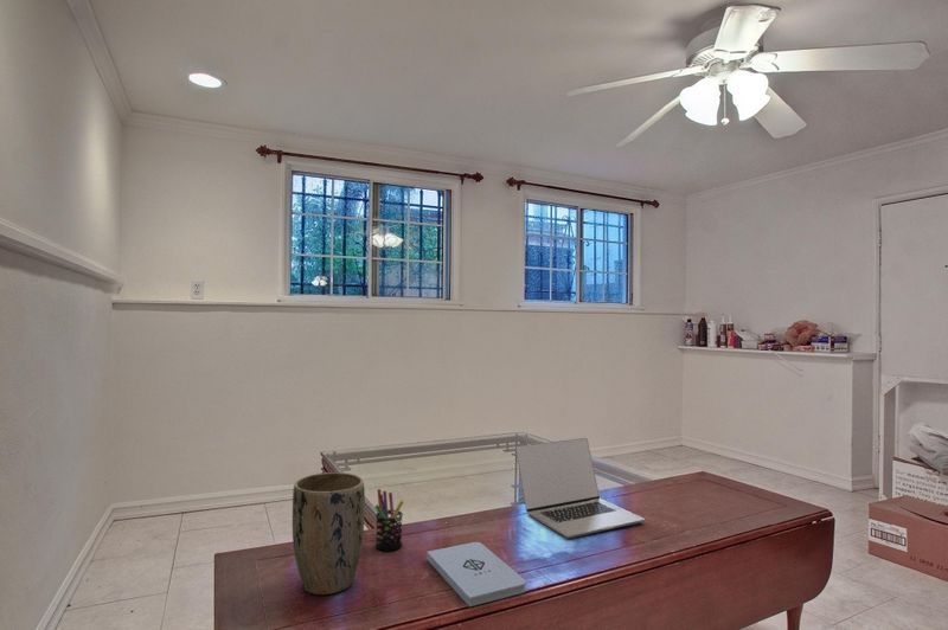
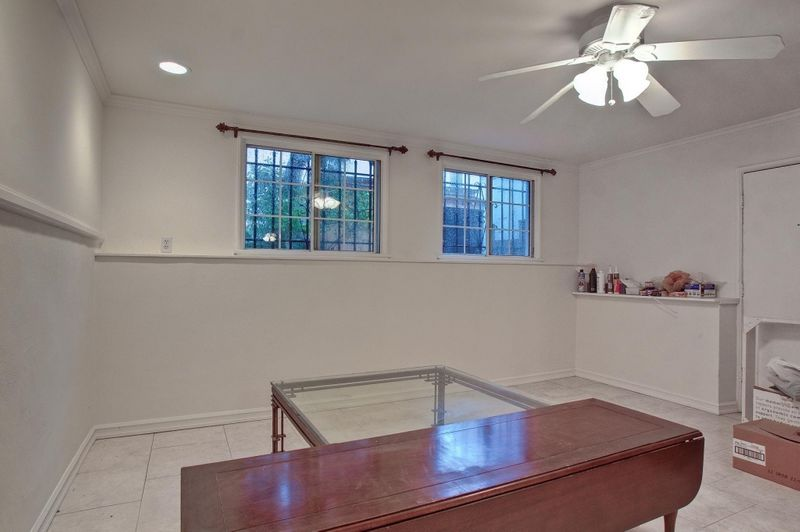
- notepad (474, 570)
- plant pot (328, 532)
- pen holder (385, 519)
- laptop (577, 482)
